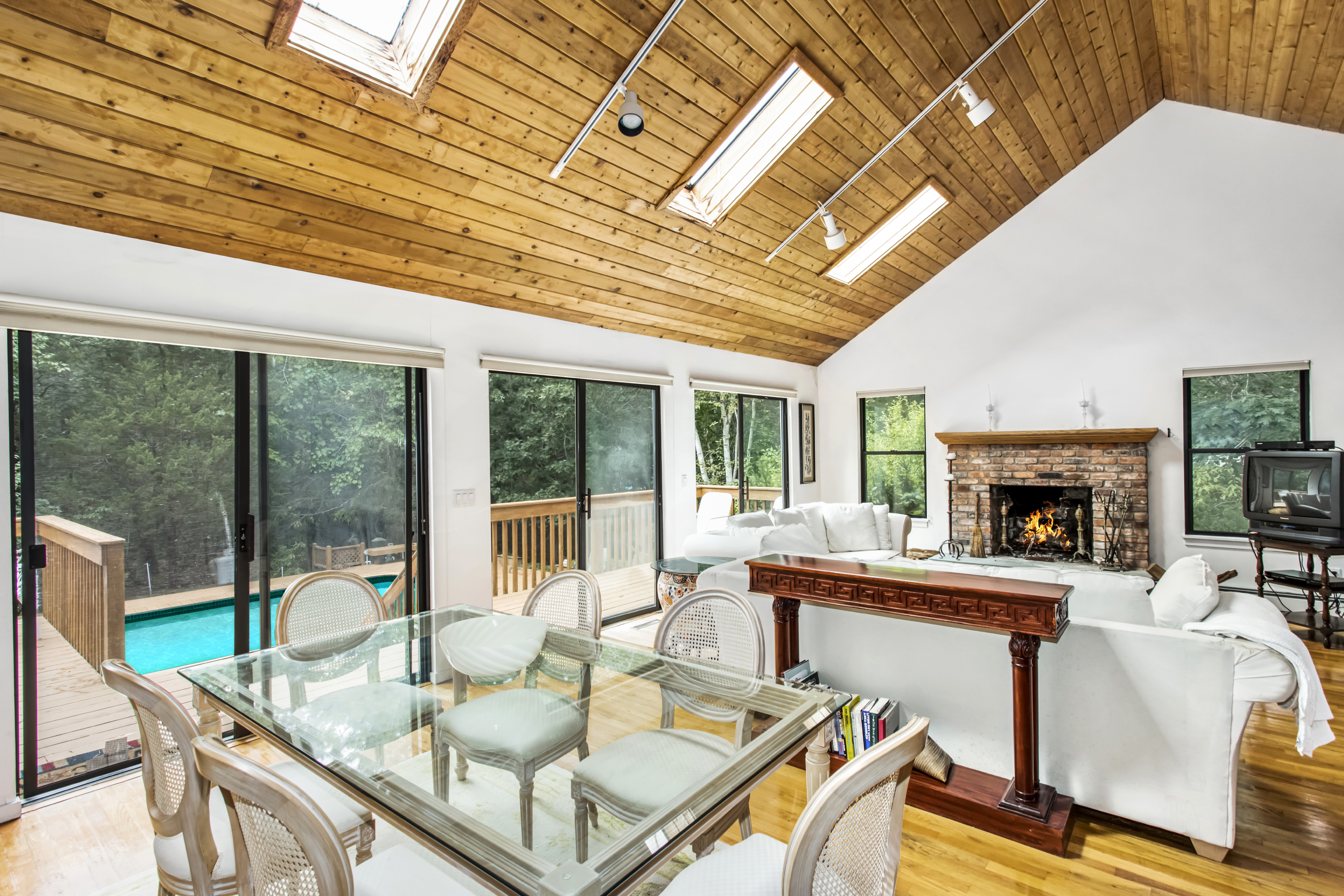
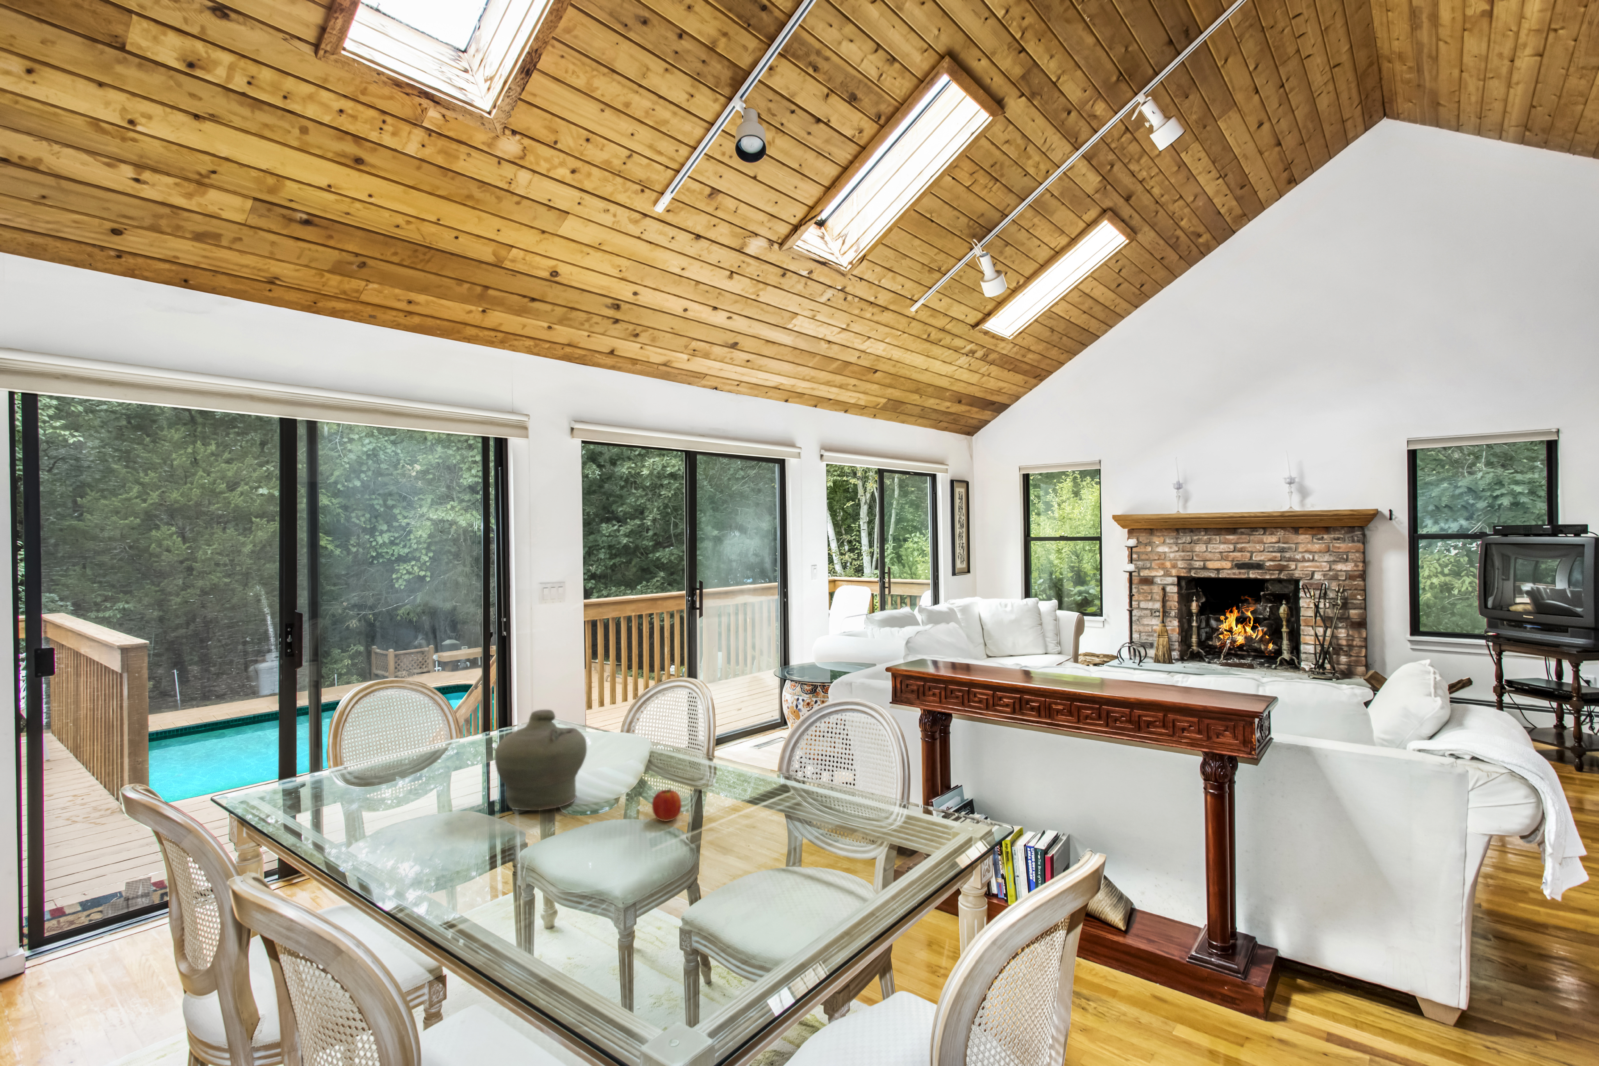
+ fruit (666, 803)
+ jar (543, 757)
